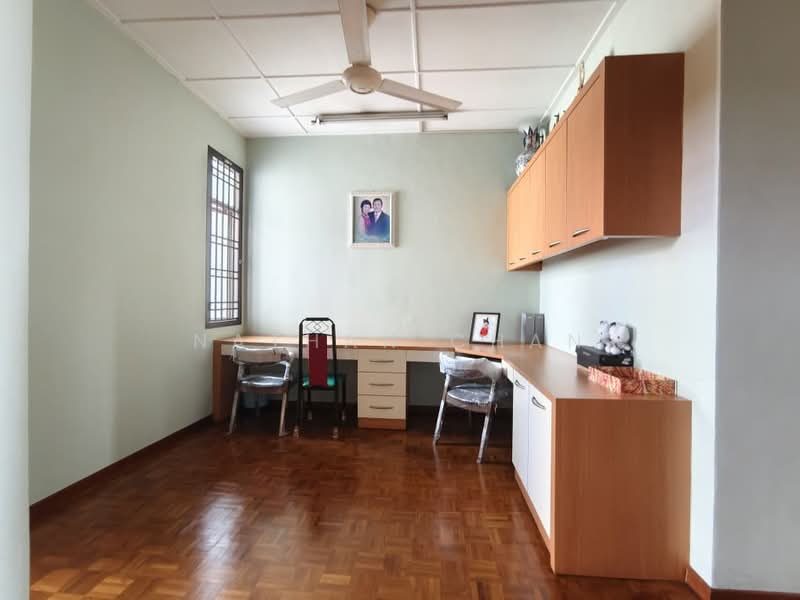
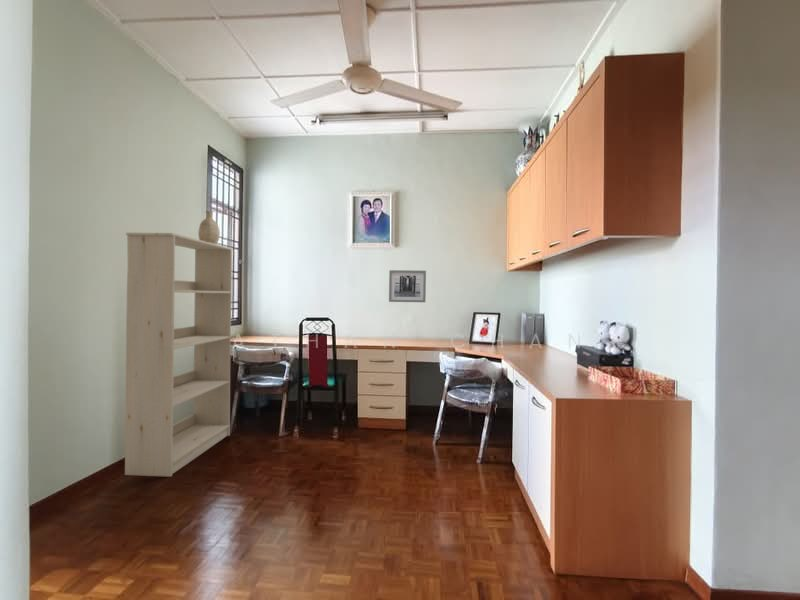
+ wall art (407, 286)
+ decorative vase (208, 228)
+ bookcase (185, 346)
